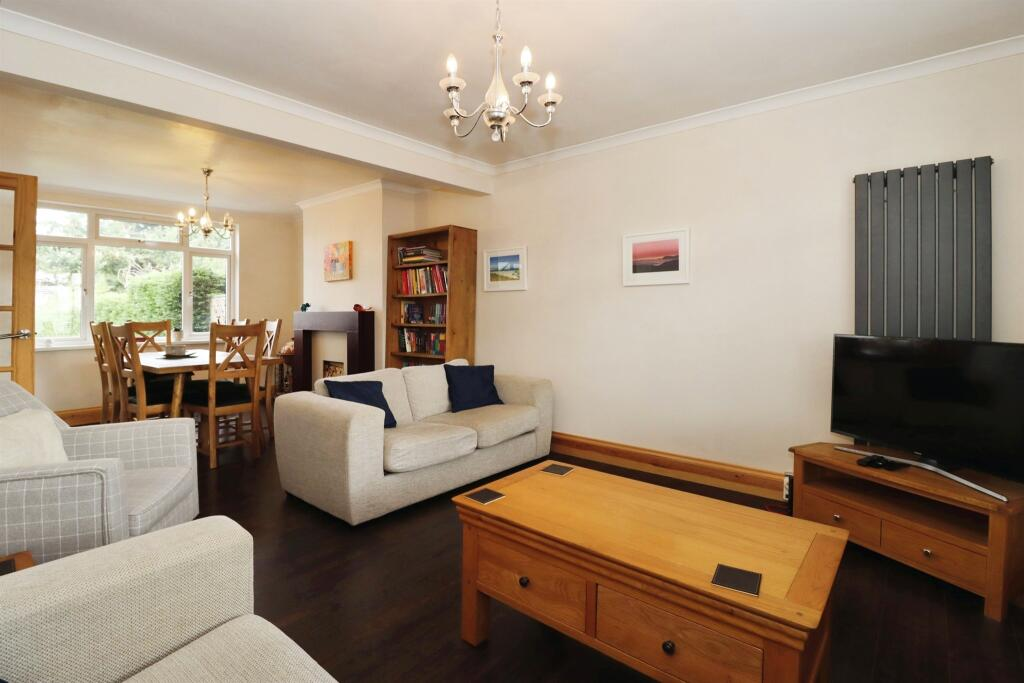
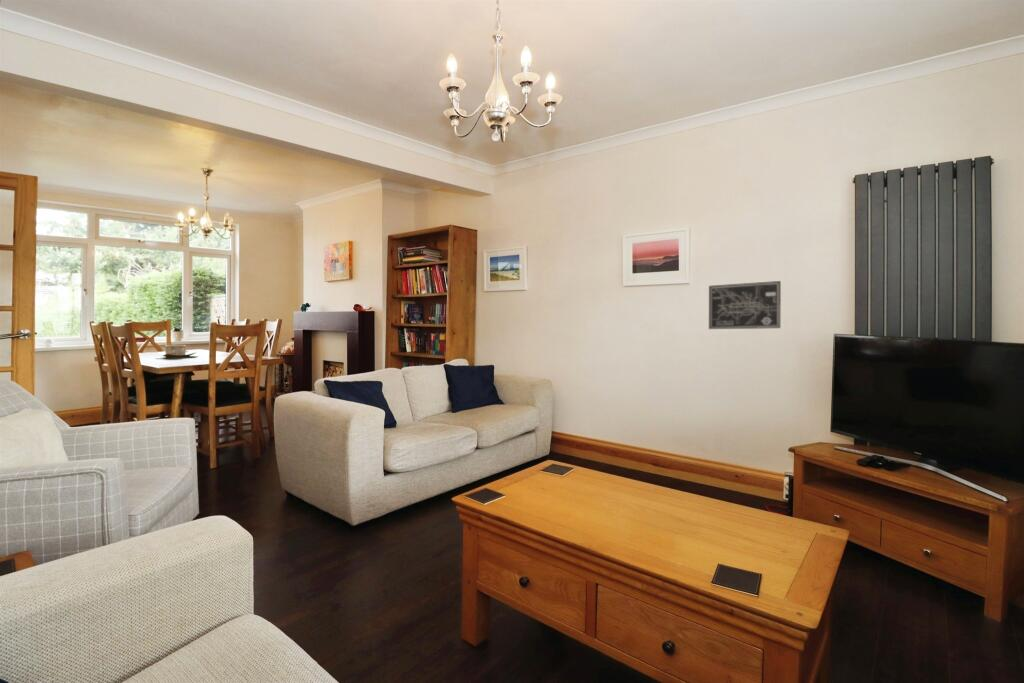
+ wall art (743, 306)
